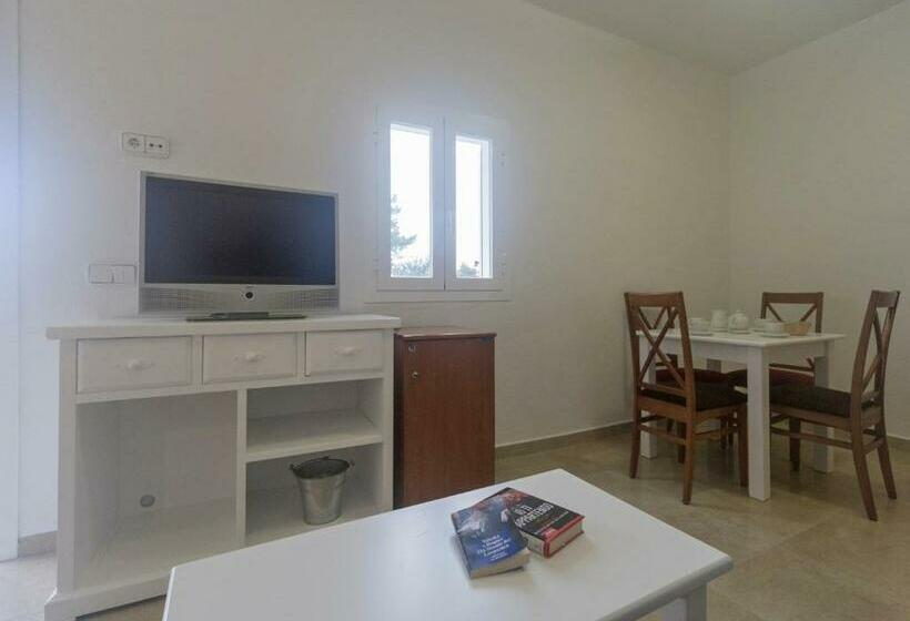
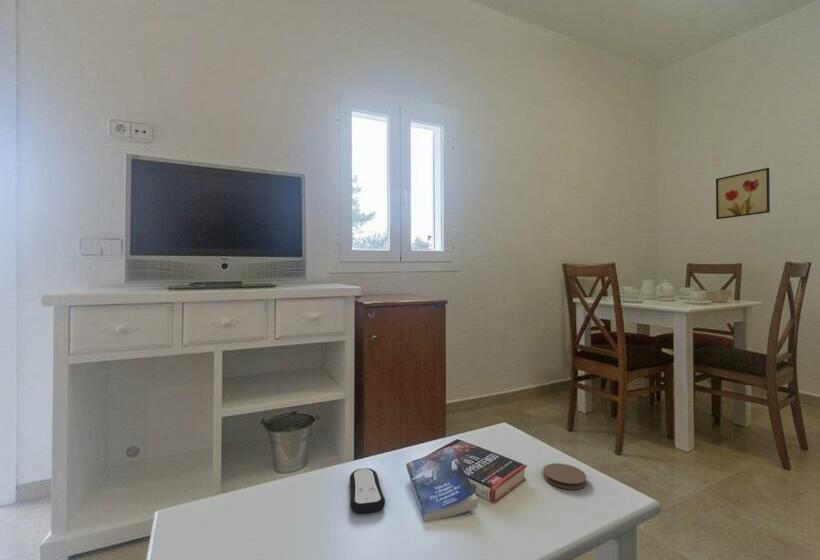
+ wall art (742, 194)
+ coaster (564, 475)
+ remote control (365, 488)
